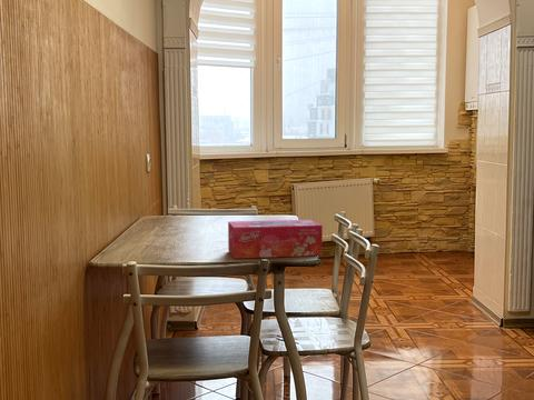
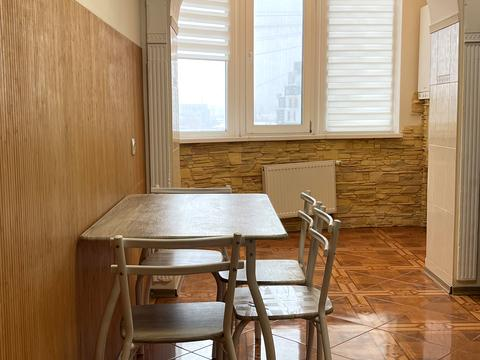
- tissue box (274, 238)
